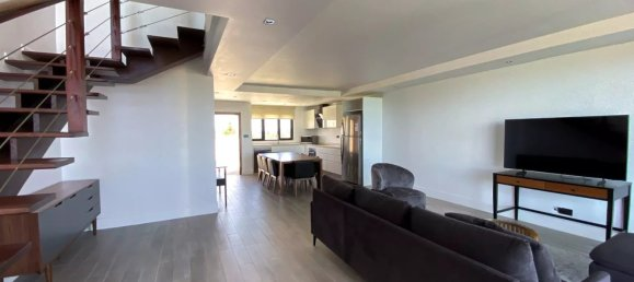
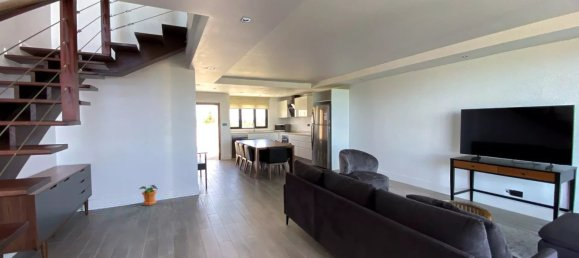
+ potted plant (148, 195)
